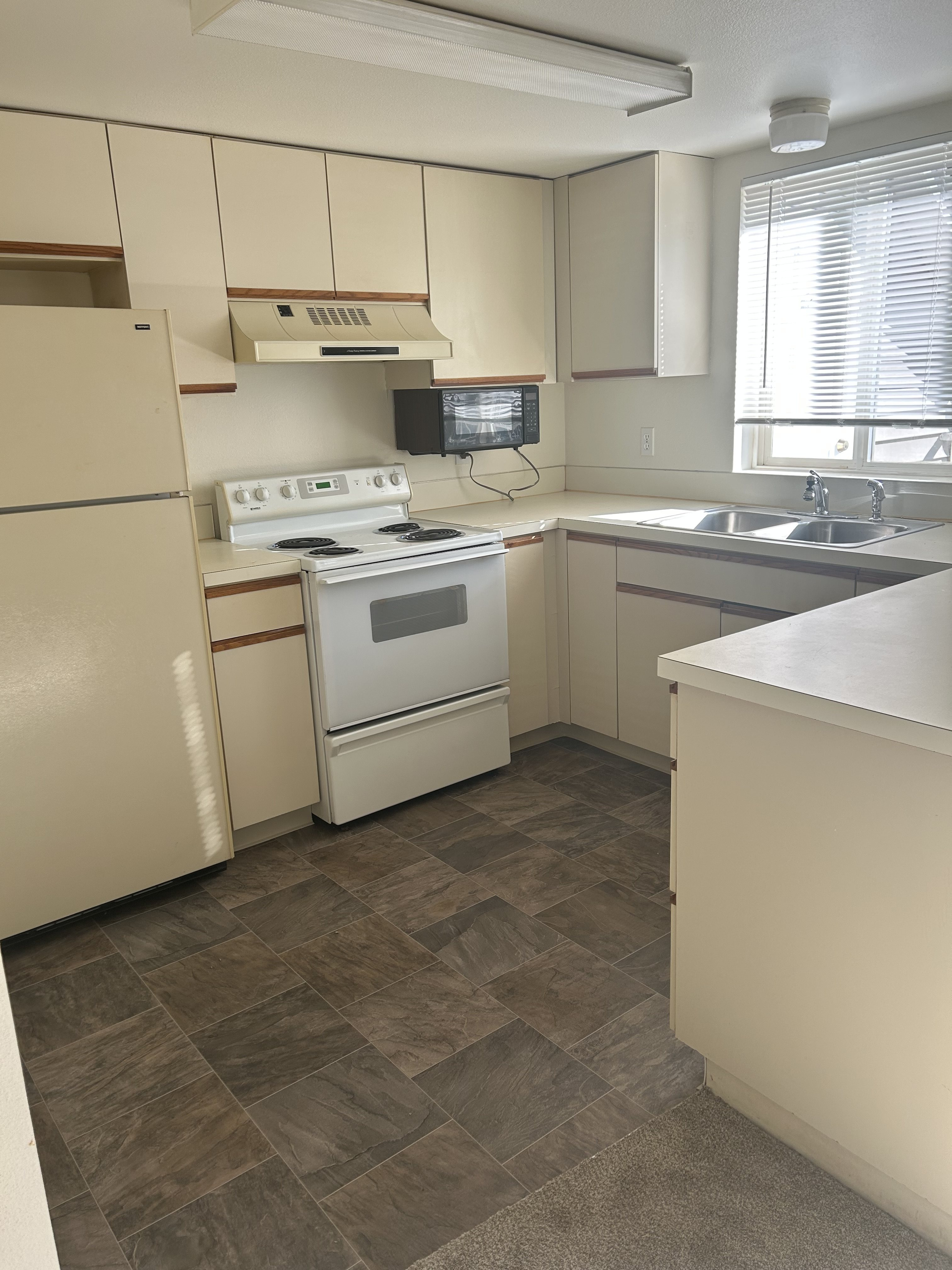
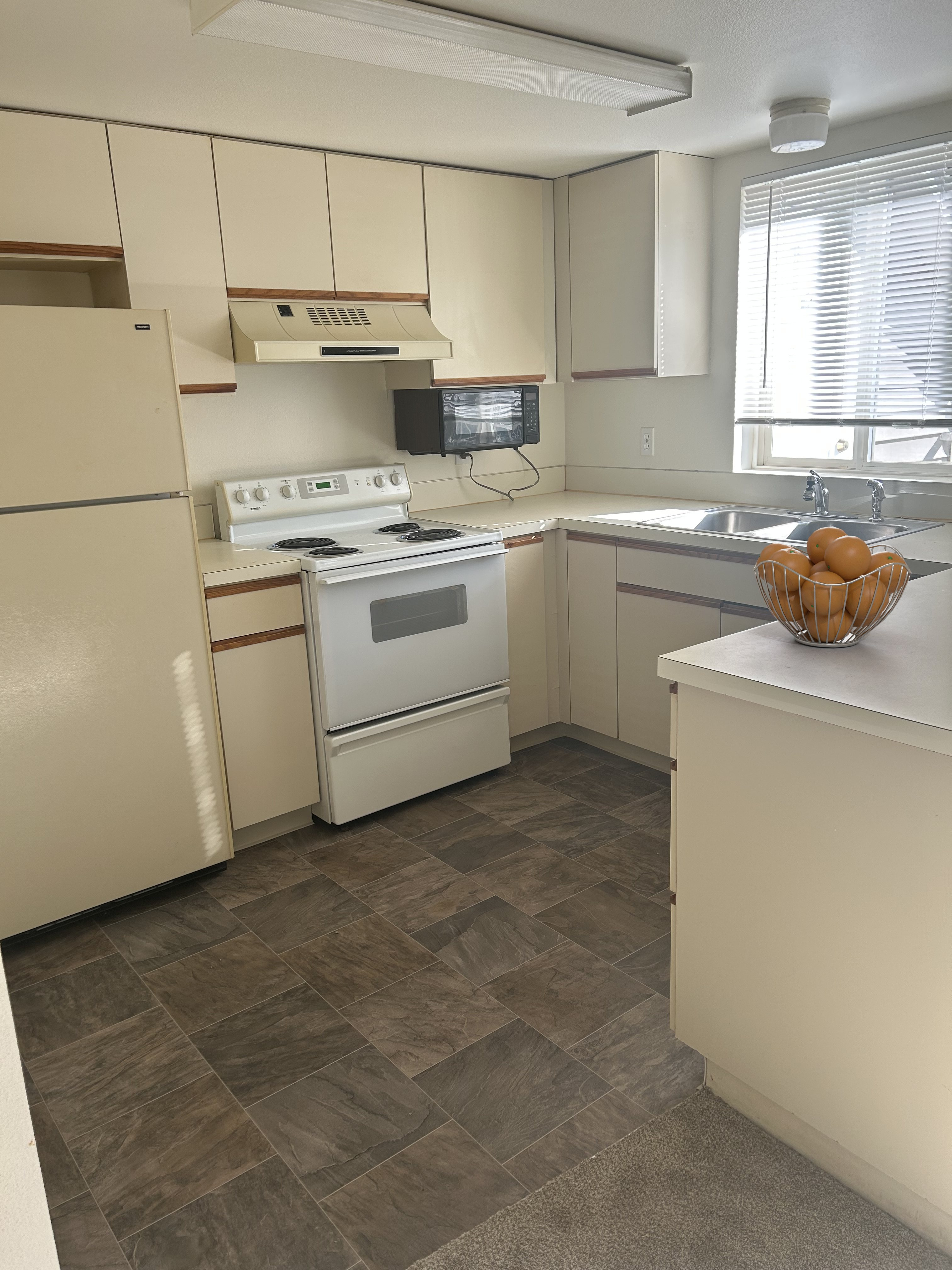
+ fruit basket (829, 586)
